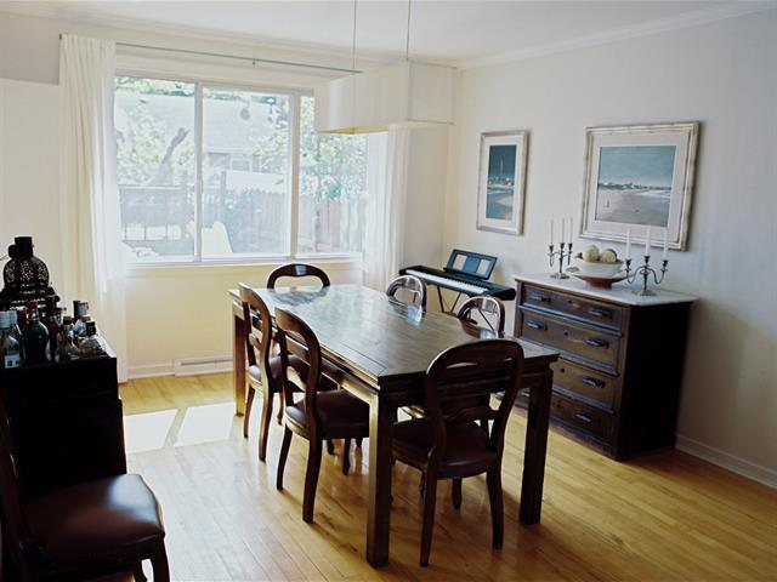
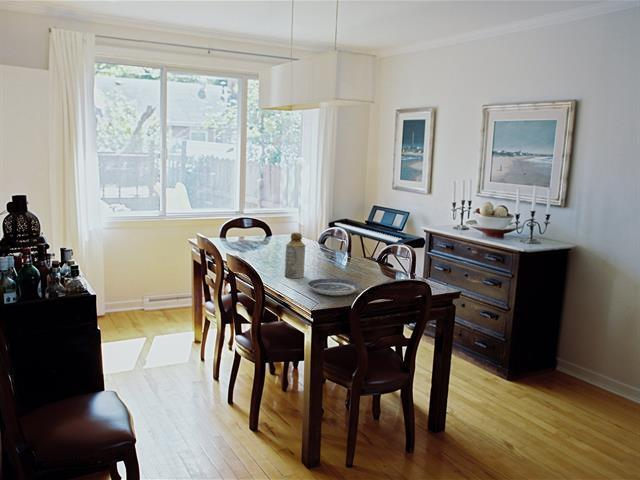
+ plate (333, 288)
+ bottle (295, 254)
